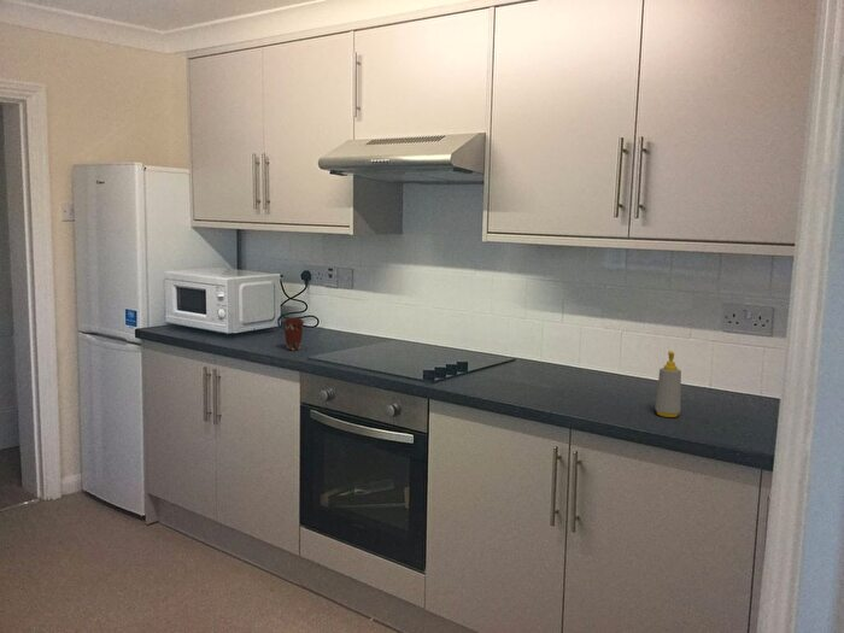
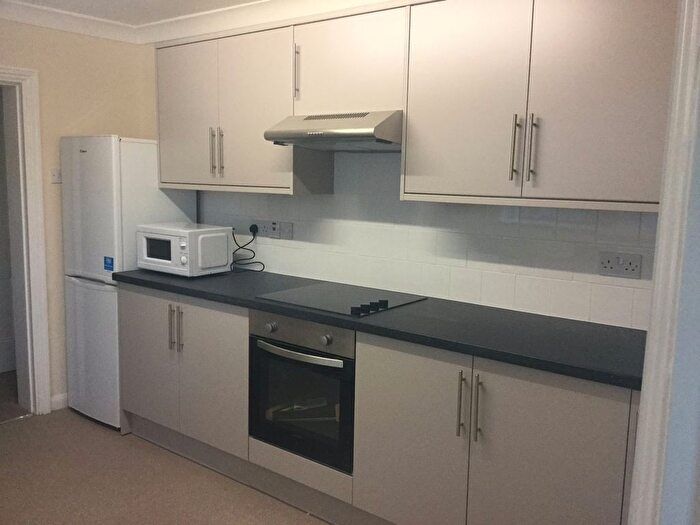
- soap bottle (669, 383)
- coffee cup (293, 334)
